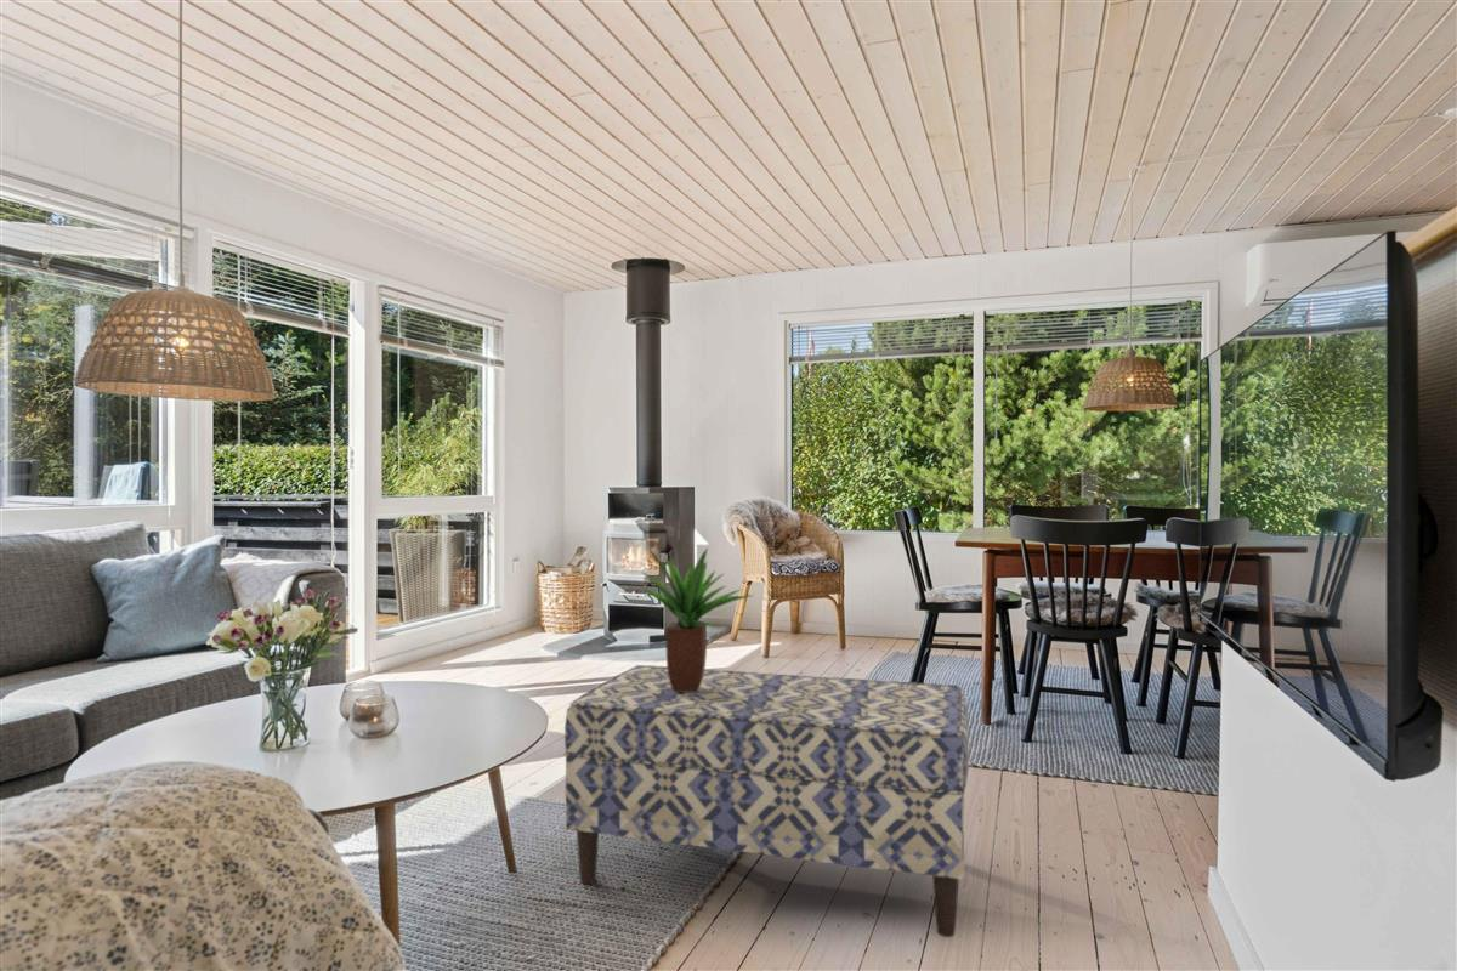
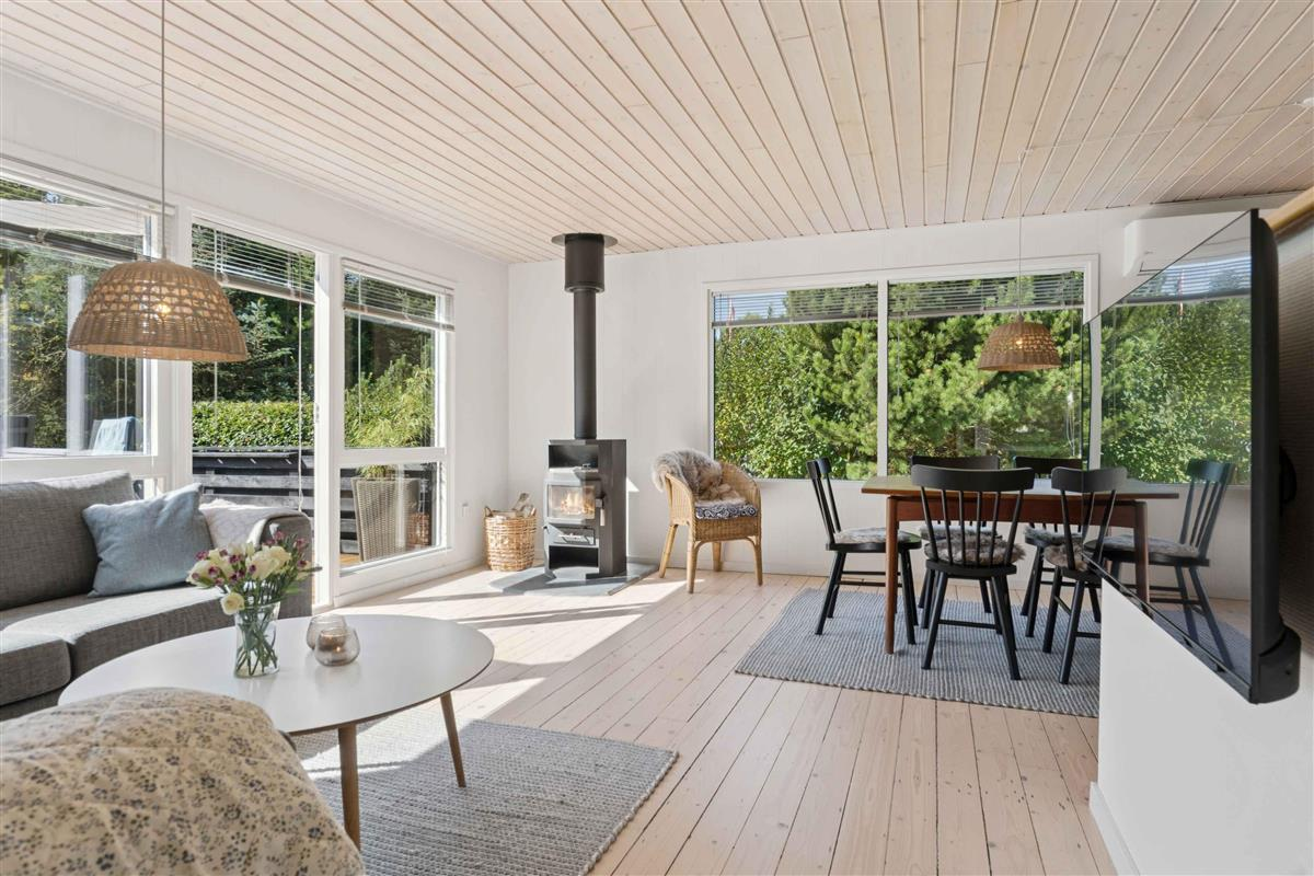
- potted plant (693, 618)
- bench (772, 782)
